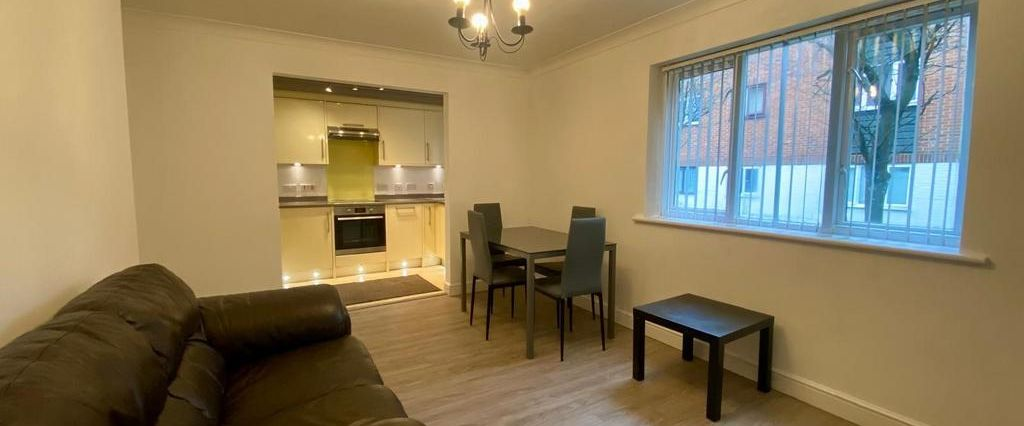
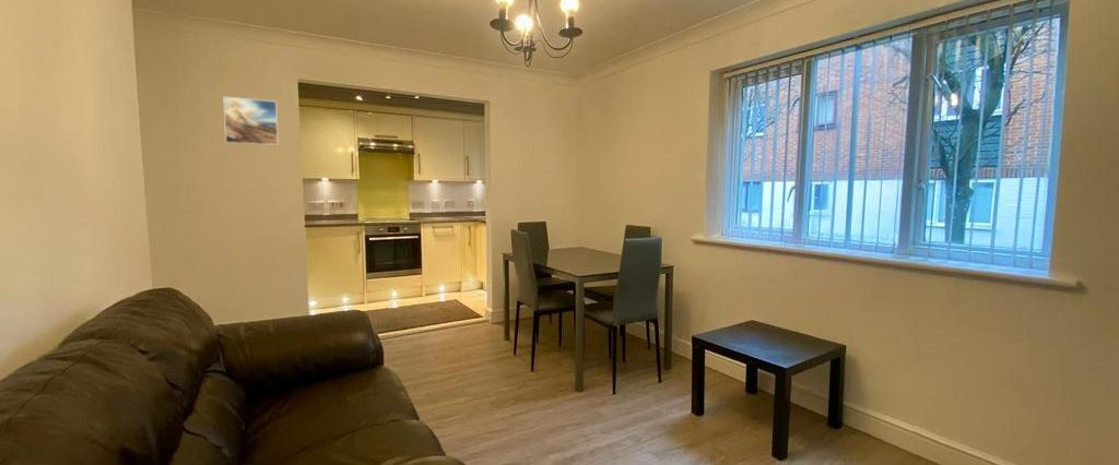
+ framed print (251, 121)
